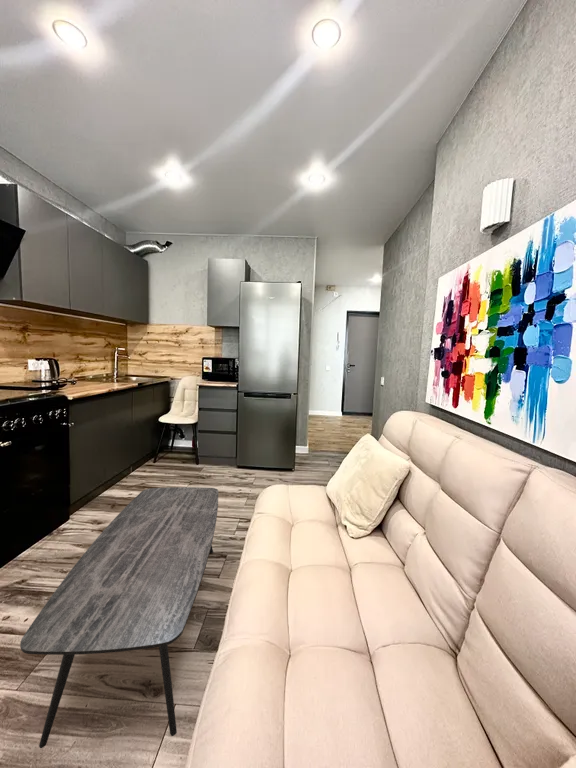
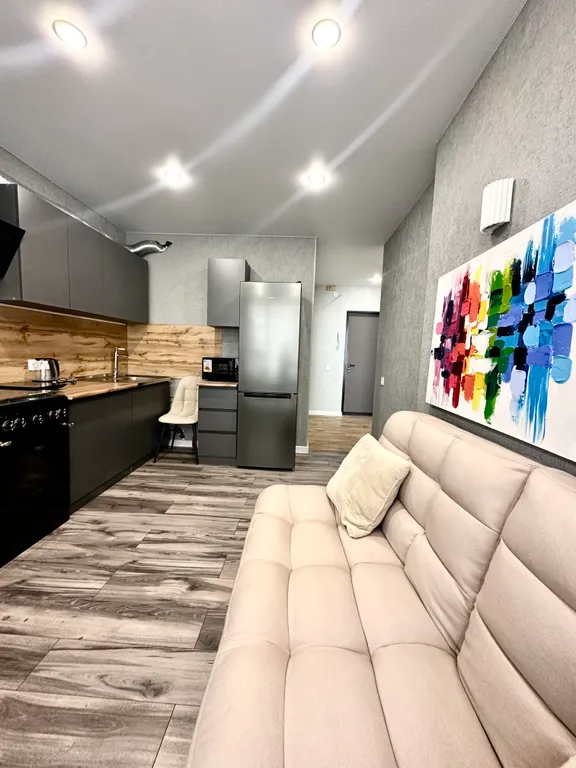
- coffee table (155, 577)
